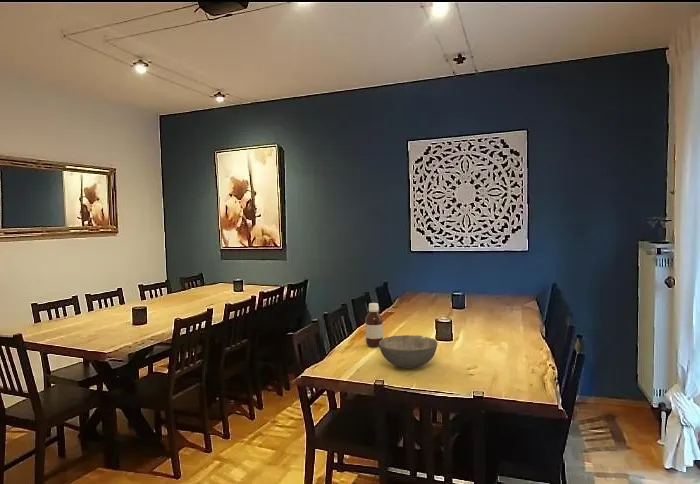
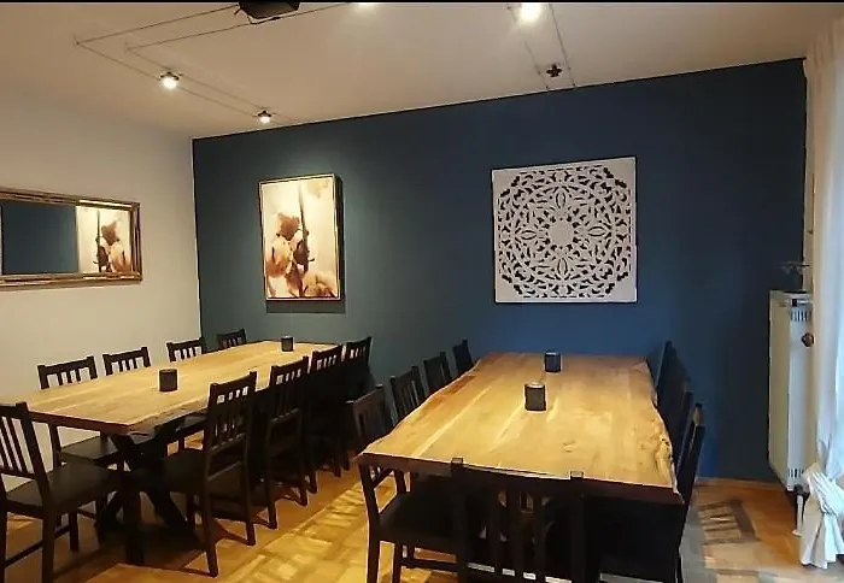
- bottle (374, 324)
- bowl (408, 353)
